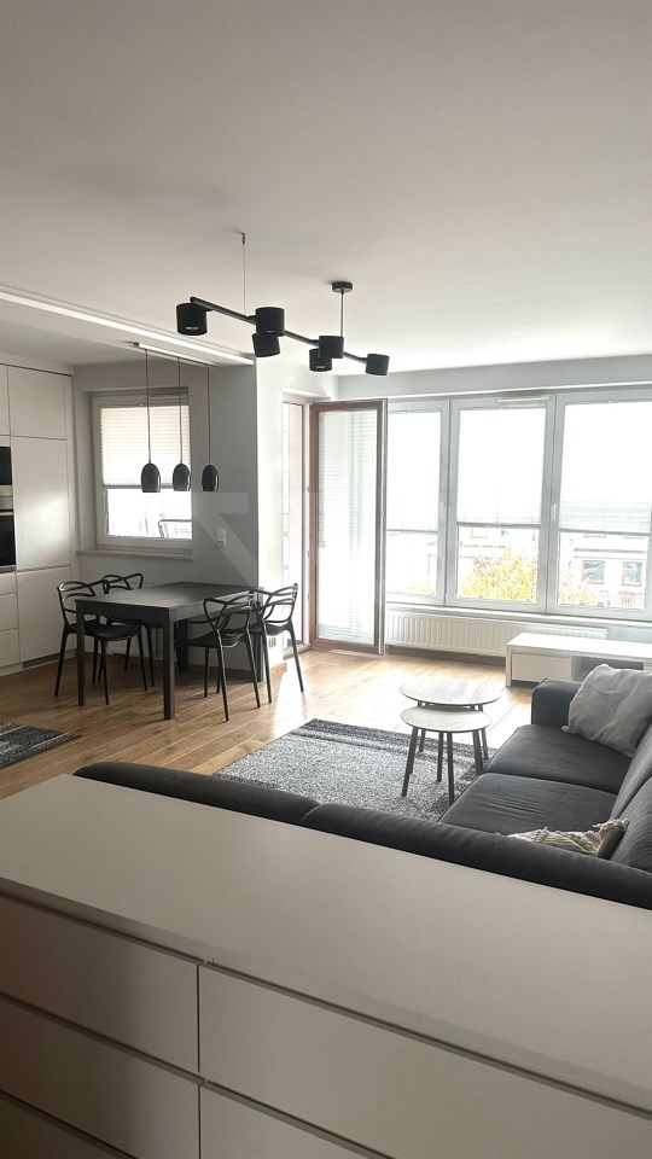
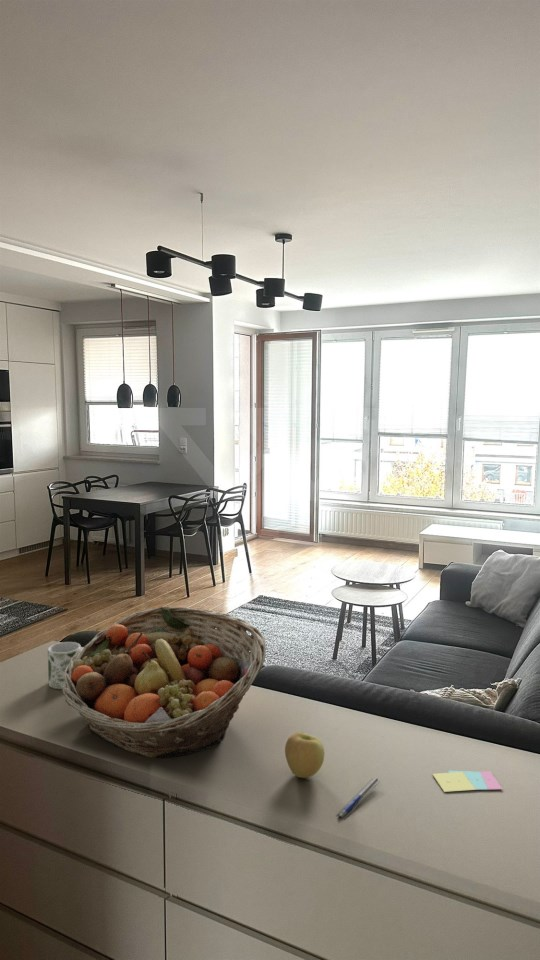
+ sticky notes (466, 780)
+ apple (303, 755)
+ fruit basket (164, 675)
+ mug (69, 662)
+ pen (359, 796)
